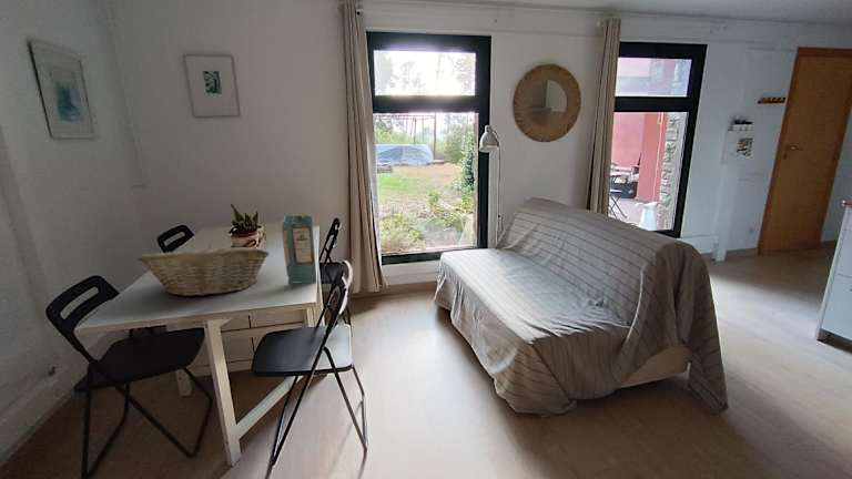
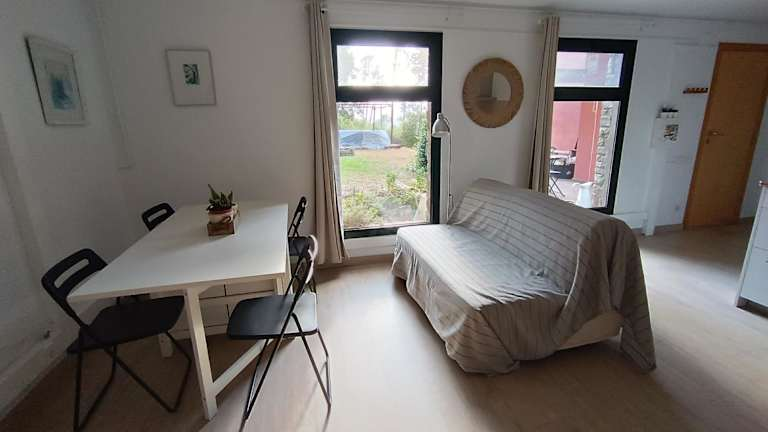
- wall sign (298, 251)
- fruit basket (209, 264)
